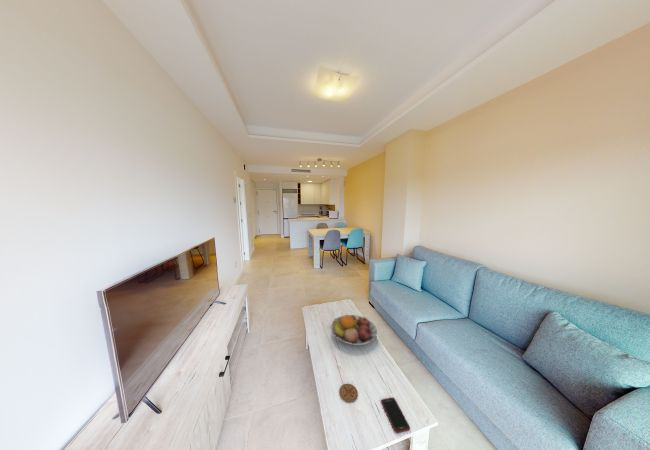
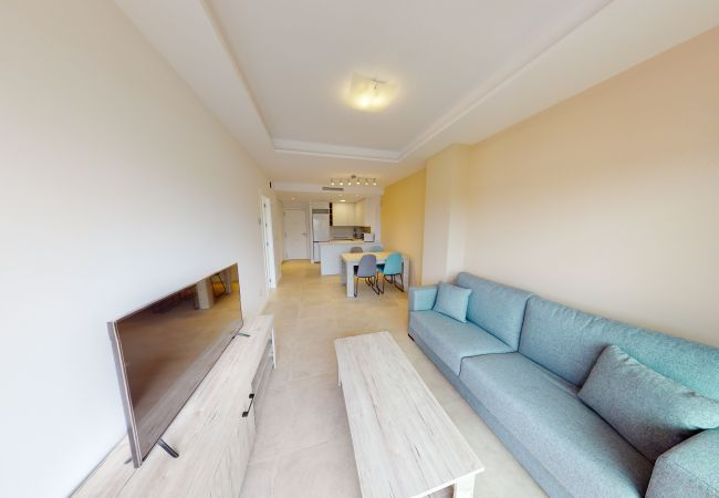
- fruit bowl (353, 326)
- coaster (348, 392)
- cell phone (394, 413)
